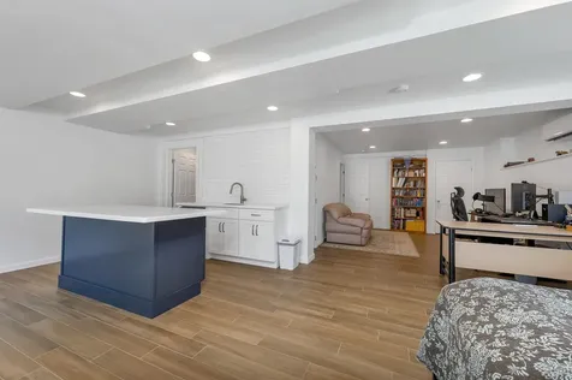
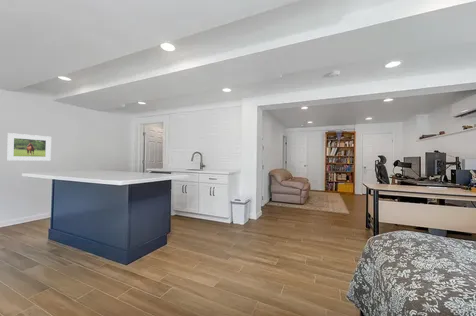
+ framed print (30, 147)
